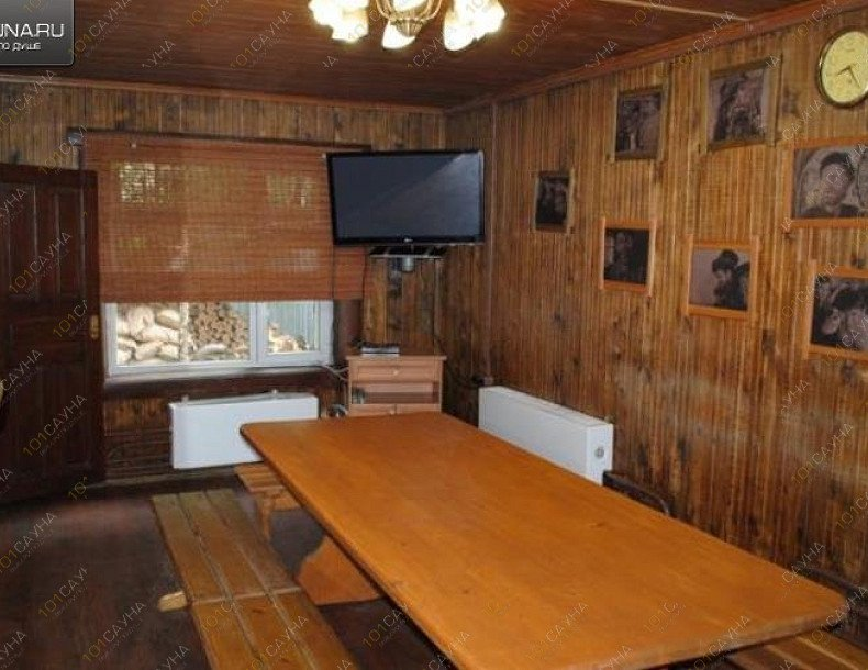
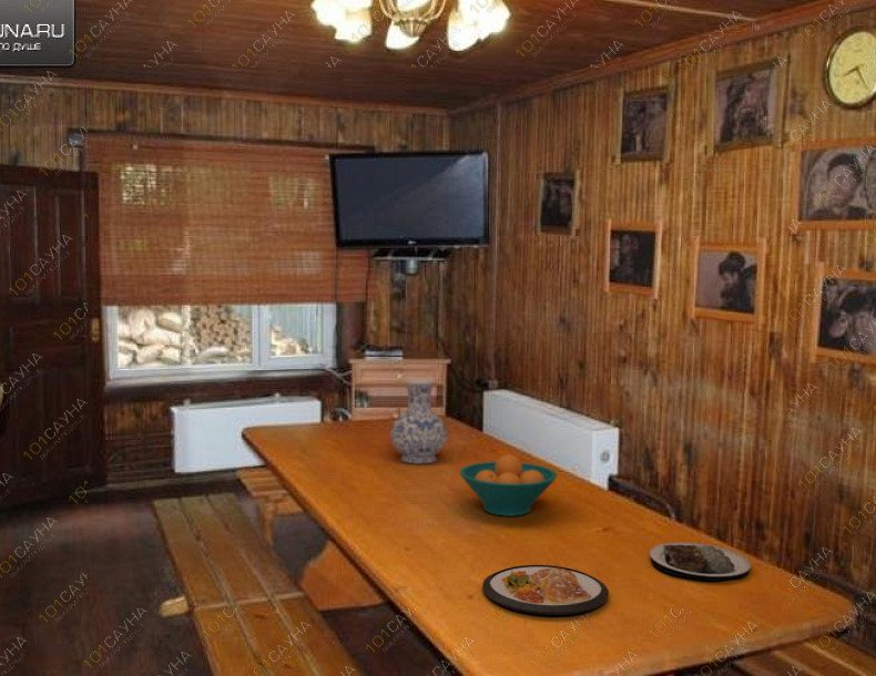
+ vase (419, 420)
+ plate (699, 557)
+ dish (544, 584)
+ fruit bowl (508, 482)
